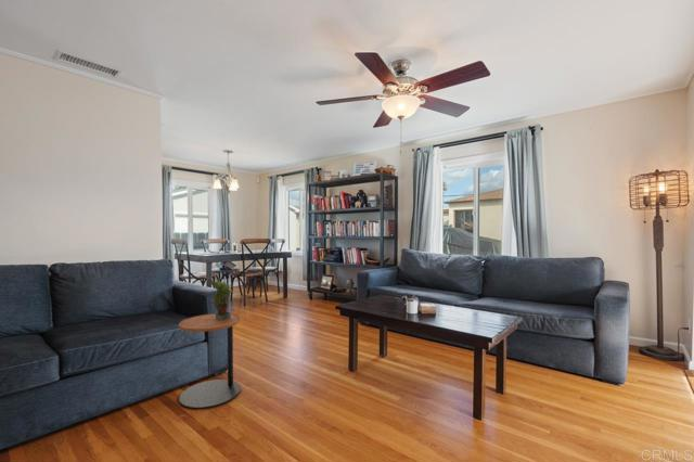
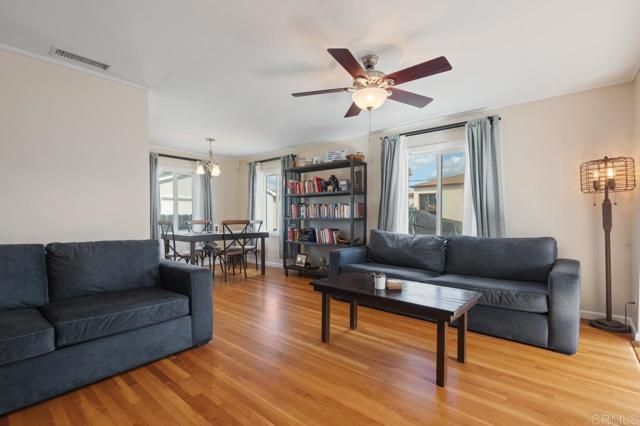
- side table (228, 357)
- potted plant (219, 296)
